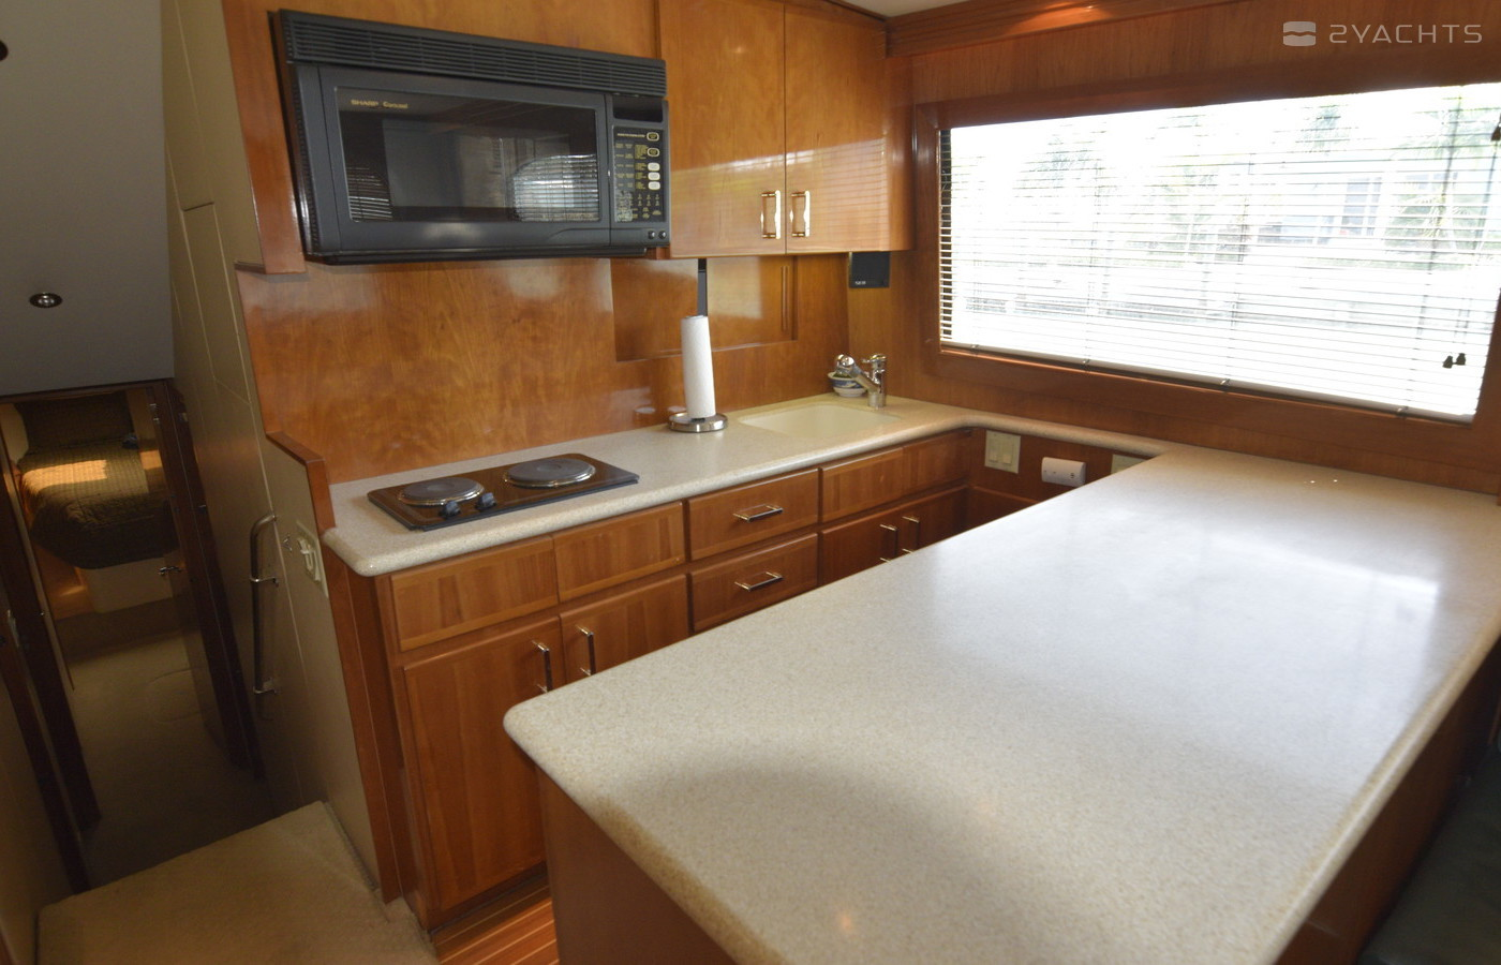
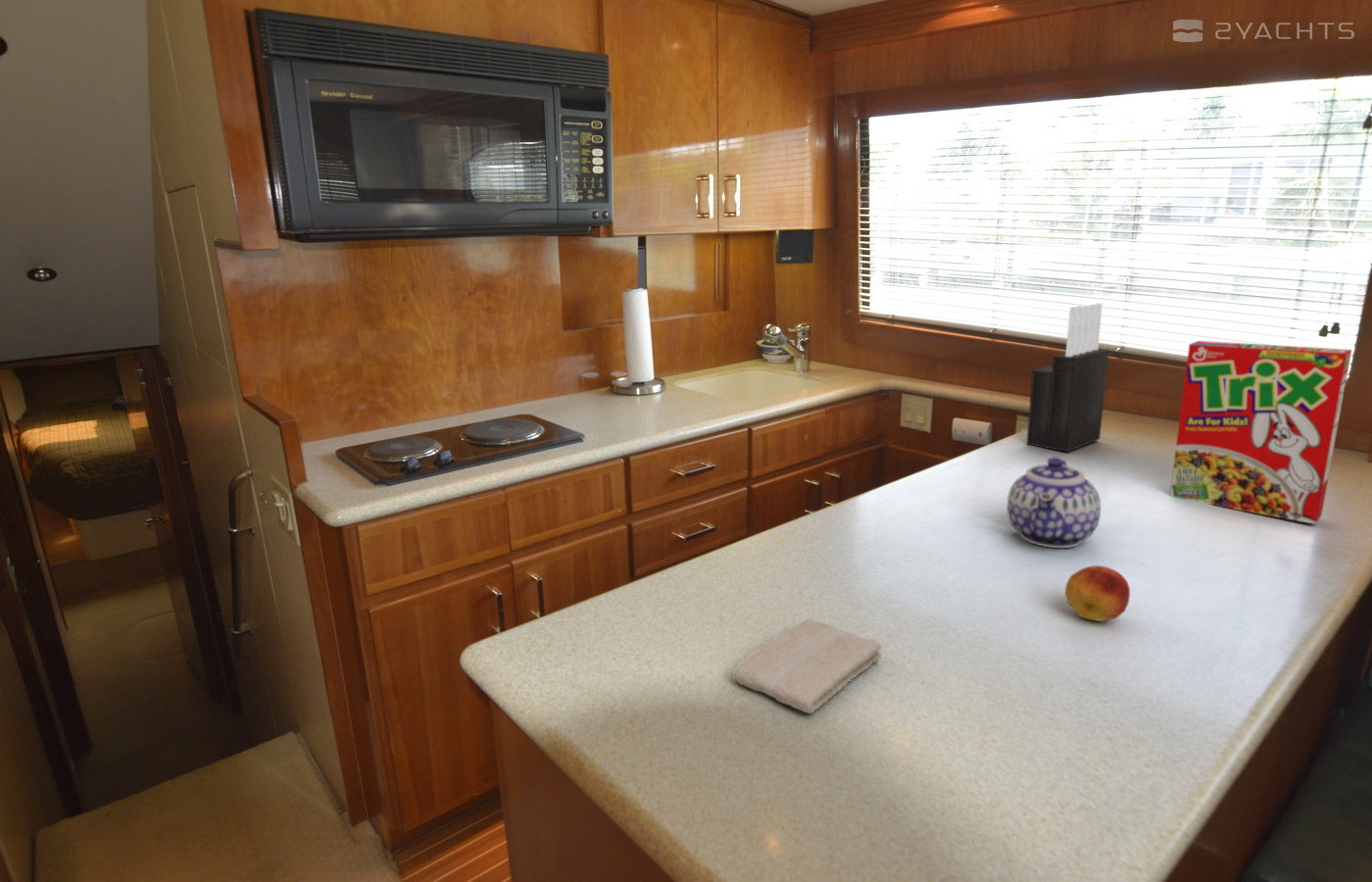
+ cereal box (1254, 428)
+ knife block (1064, 374)
+ teapot (1054, 498)
+ fruit (1097, 593)
+ washcloth (809, 661)
